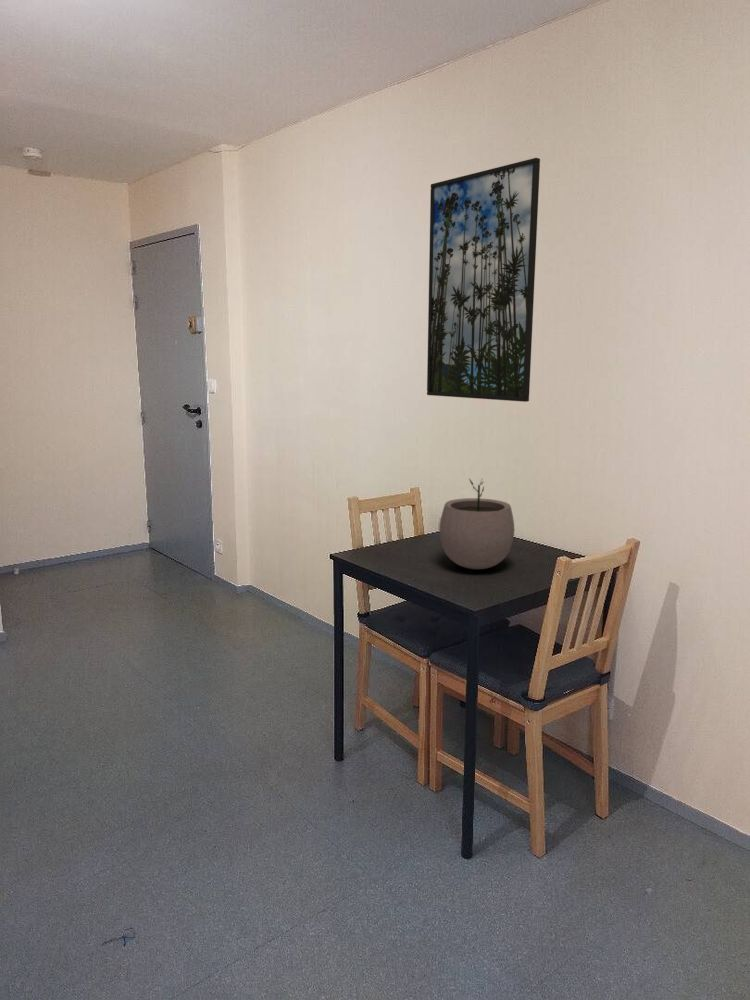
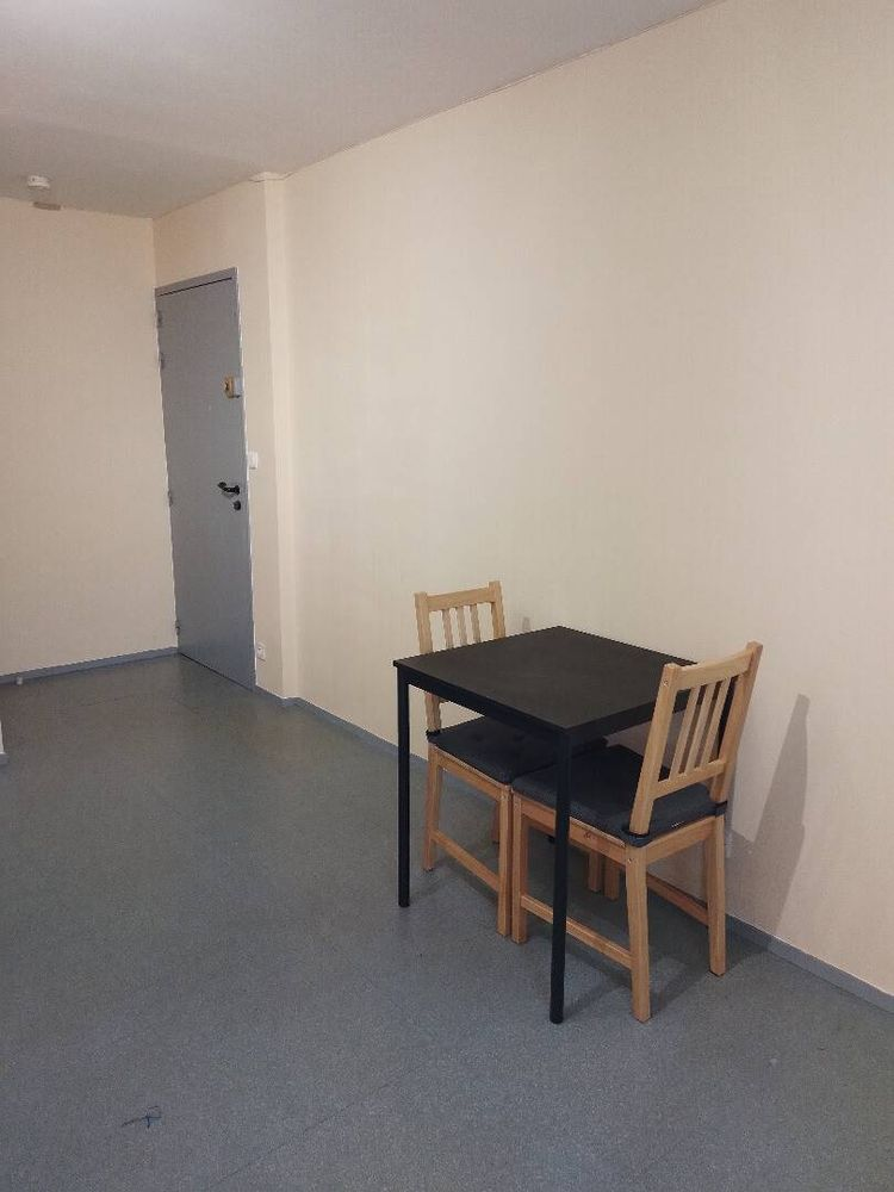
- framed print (477, 288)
- plant pot (477, 522)
